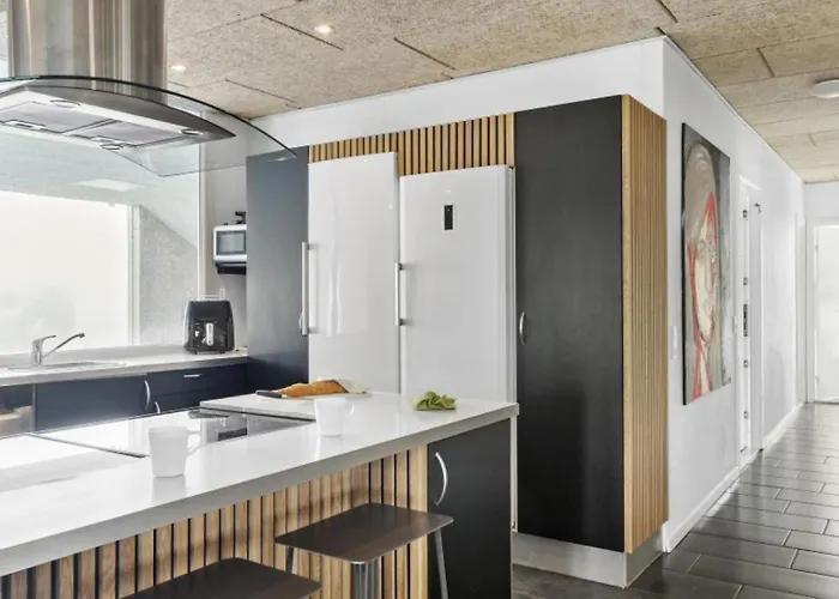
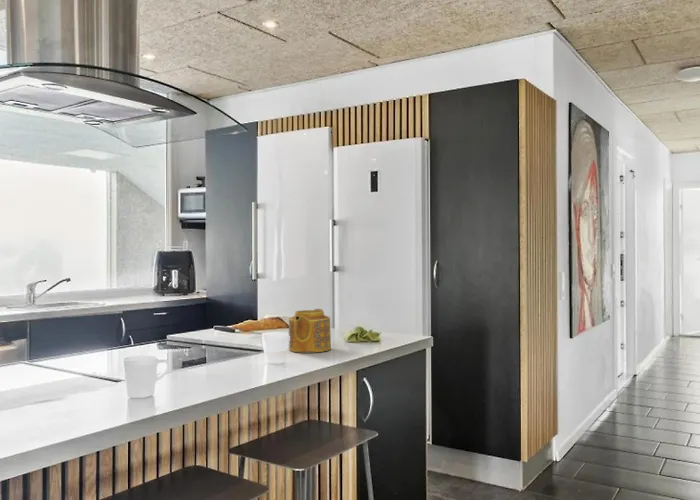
+ teapot (309, 330)
